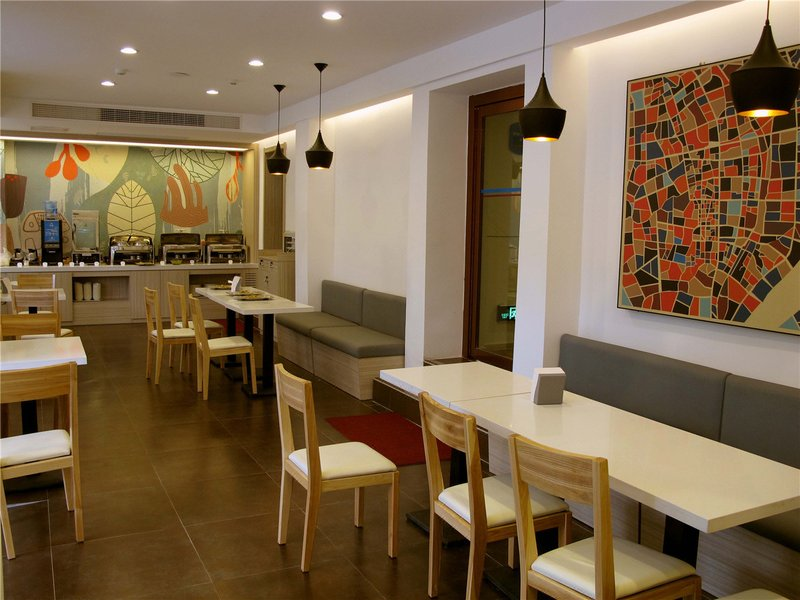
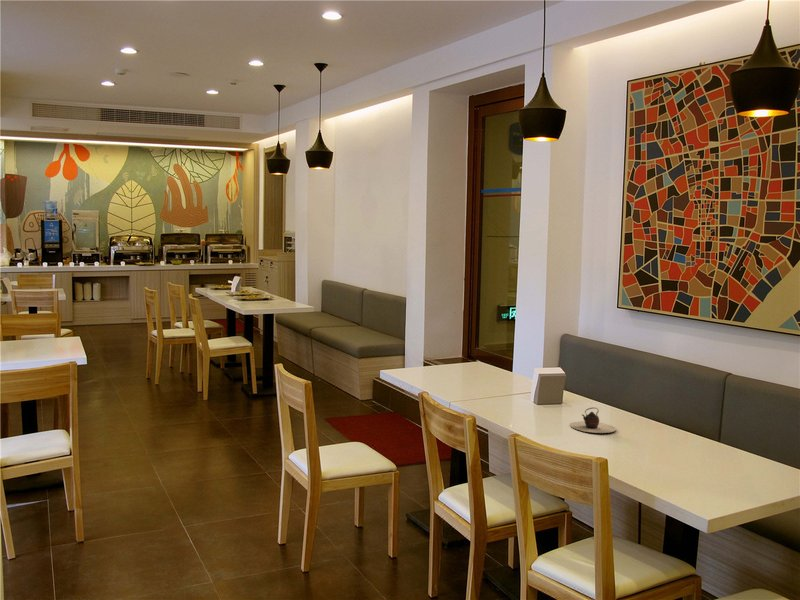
+ teapot (592, 417)
